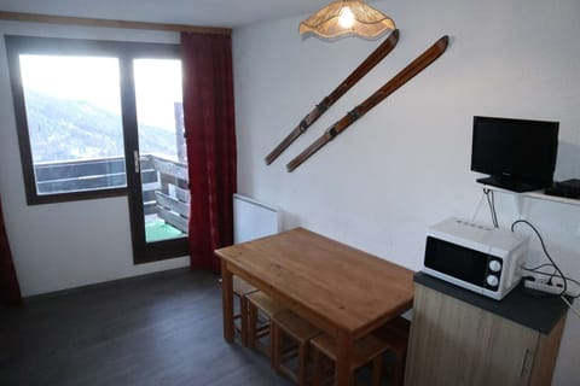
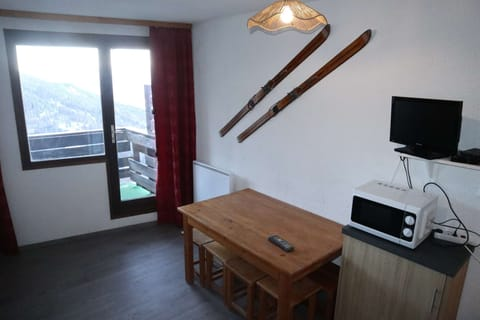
+ remote control (280, 242)
